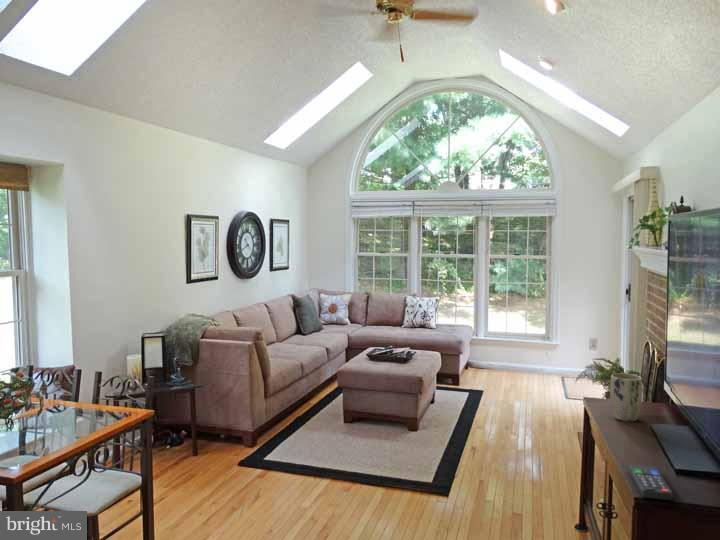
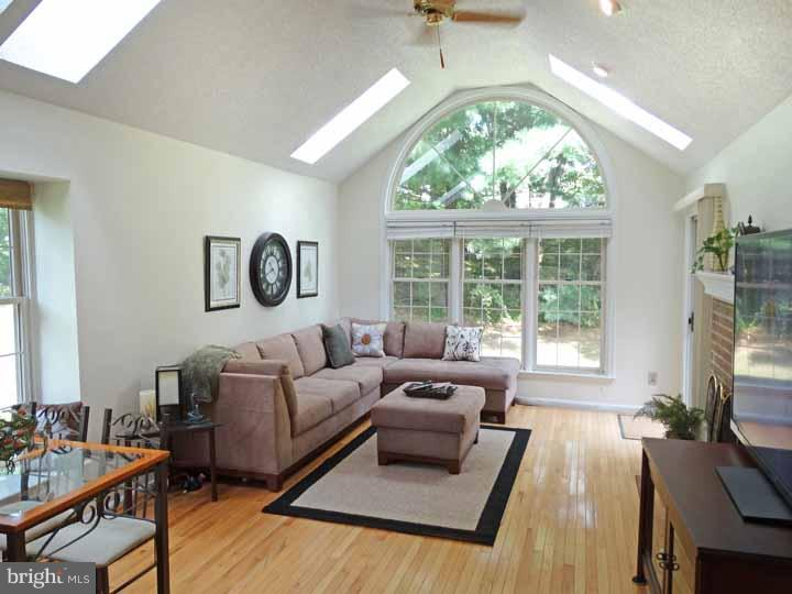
- remote control (649, 480)
- plant pot (625, 397)
